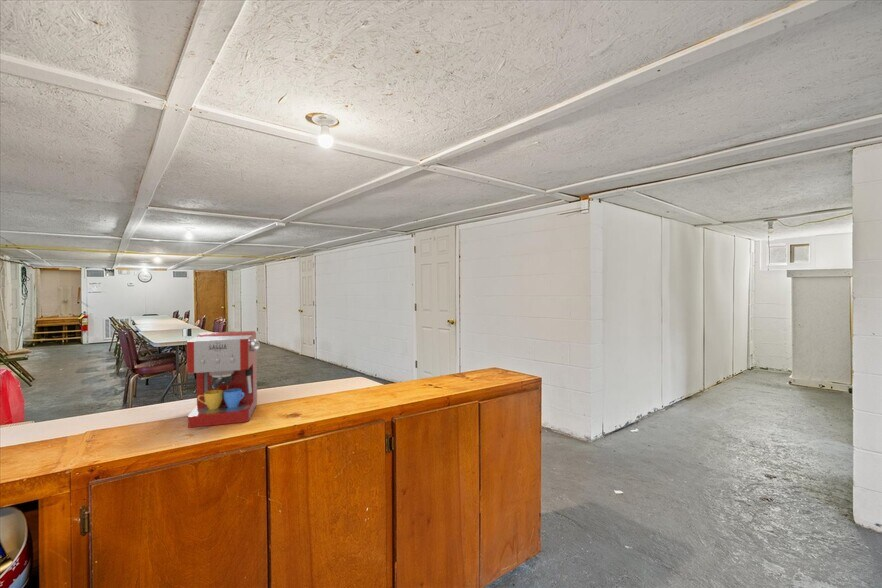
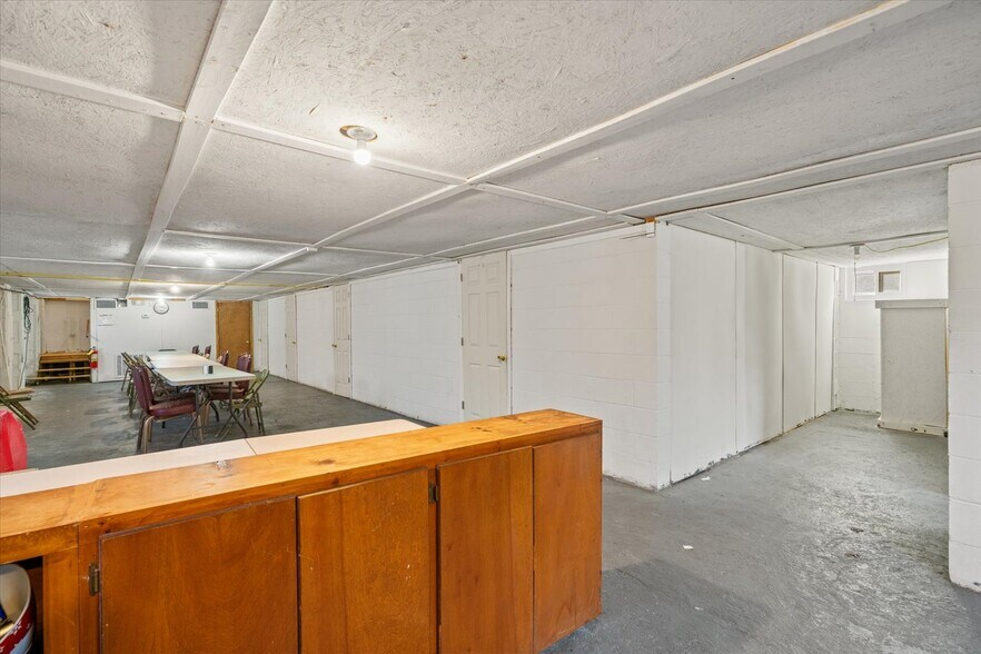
- coffee maker (225, 373)
